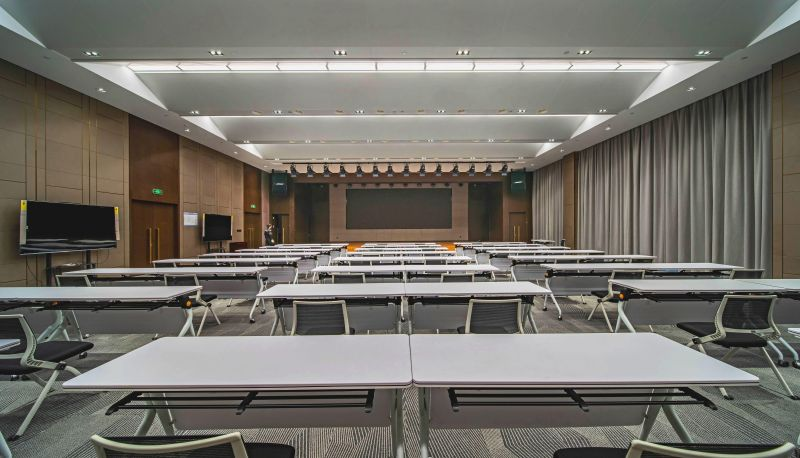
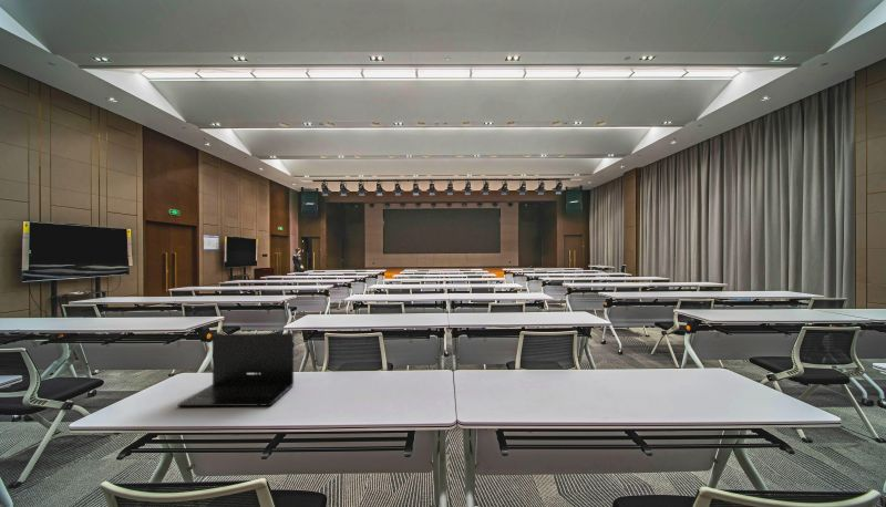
+ laptop (239, 368)
